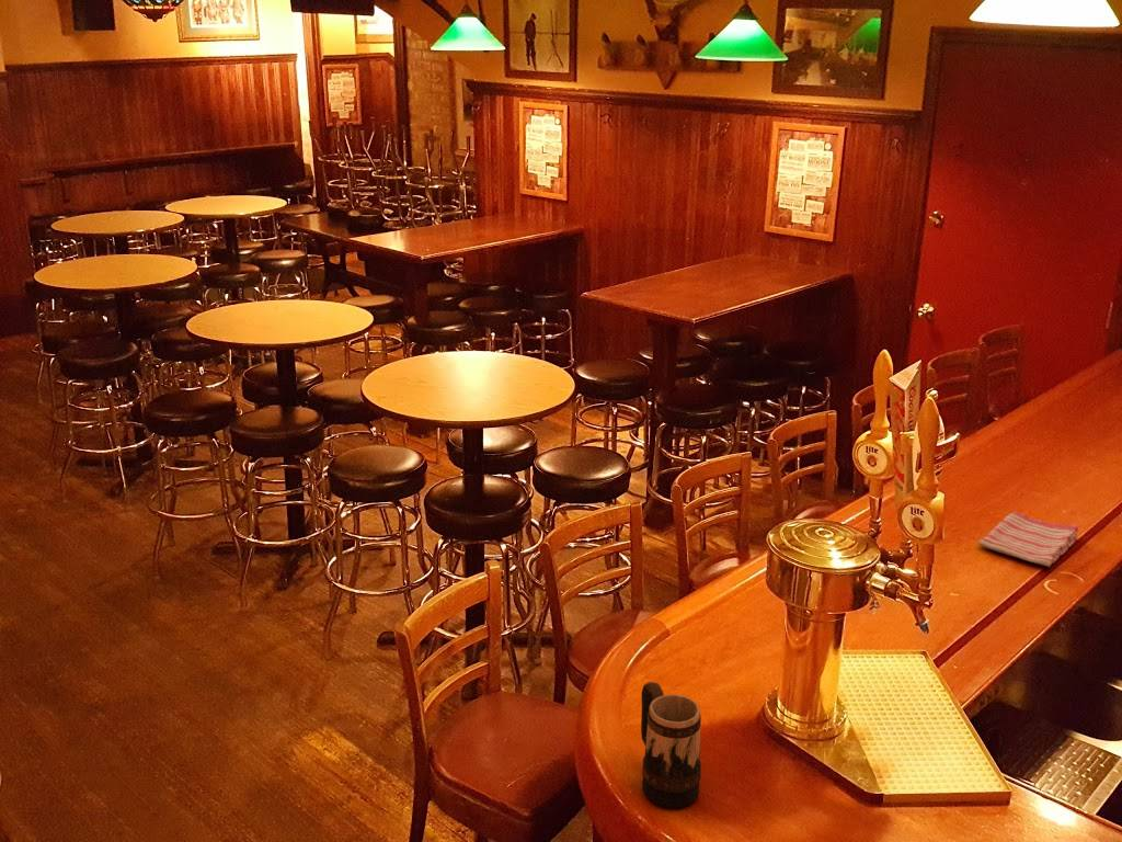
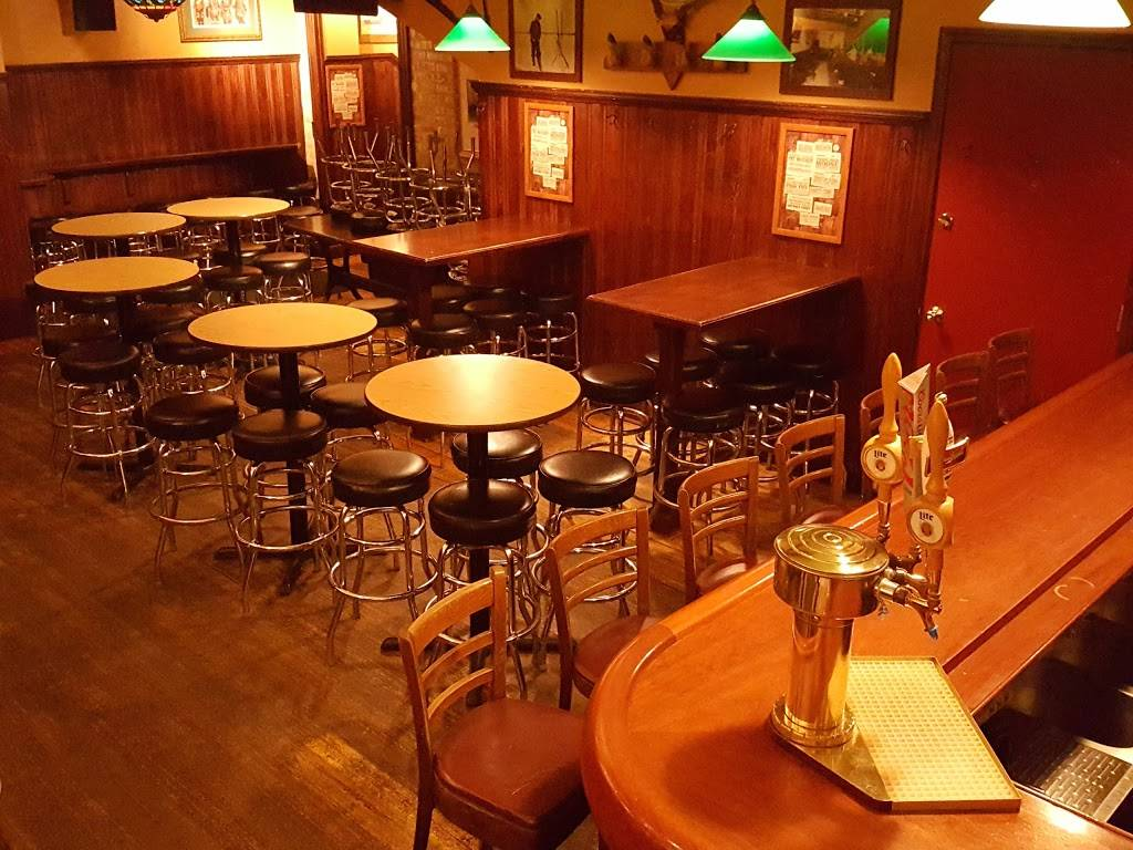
- dish towel (1029, 536)
- beer mug (666, 741)
